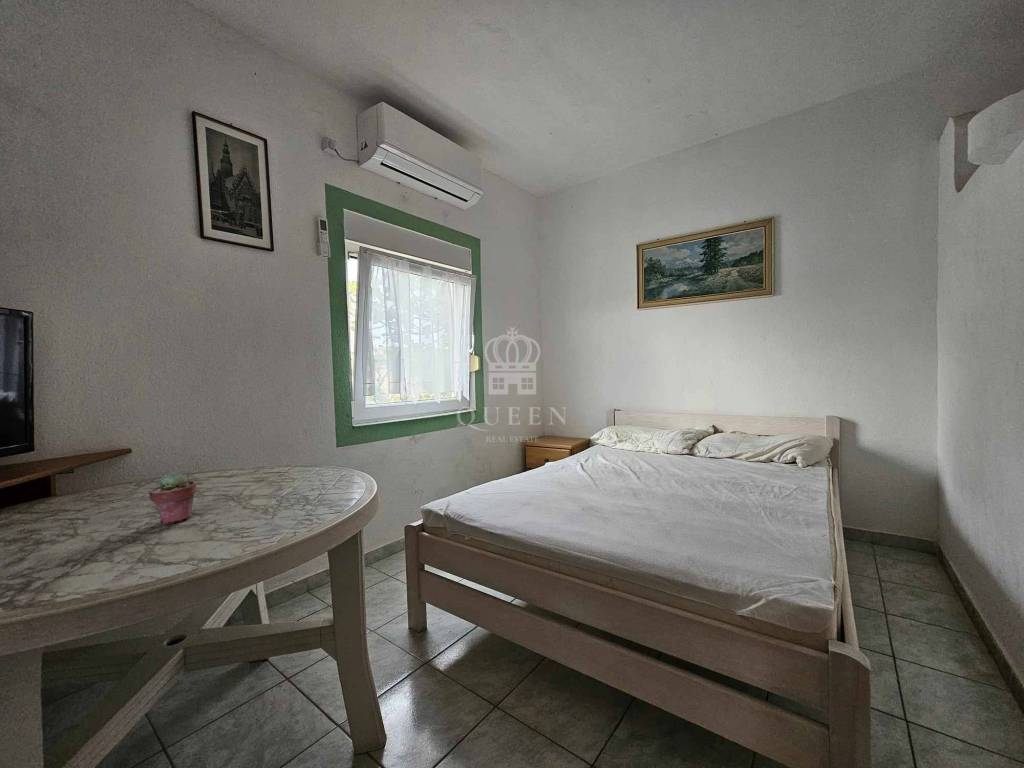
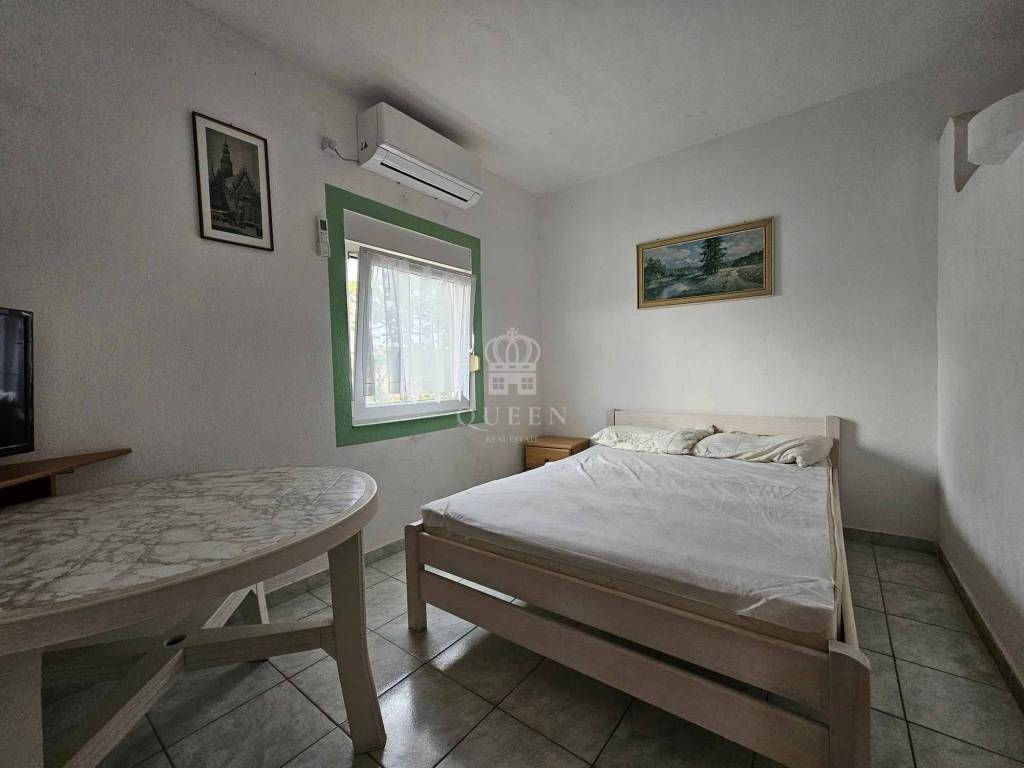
- potted succulent (174, 495)
